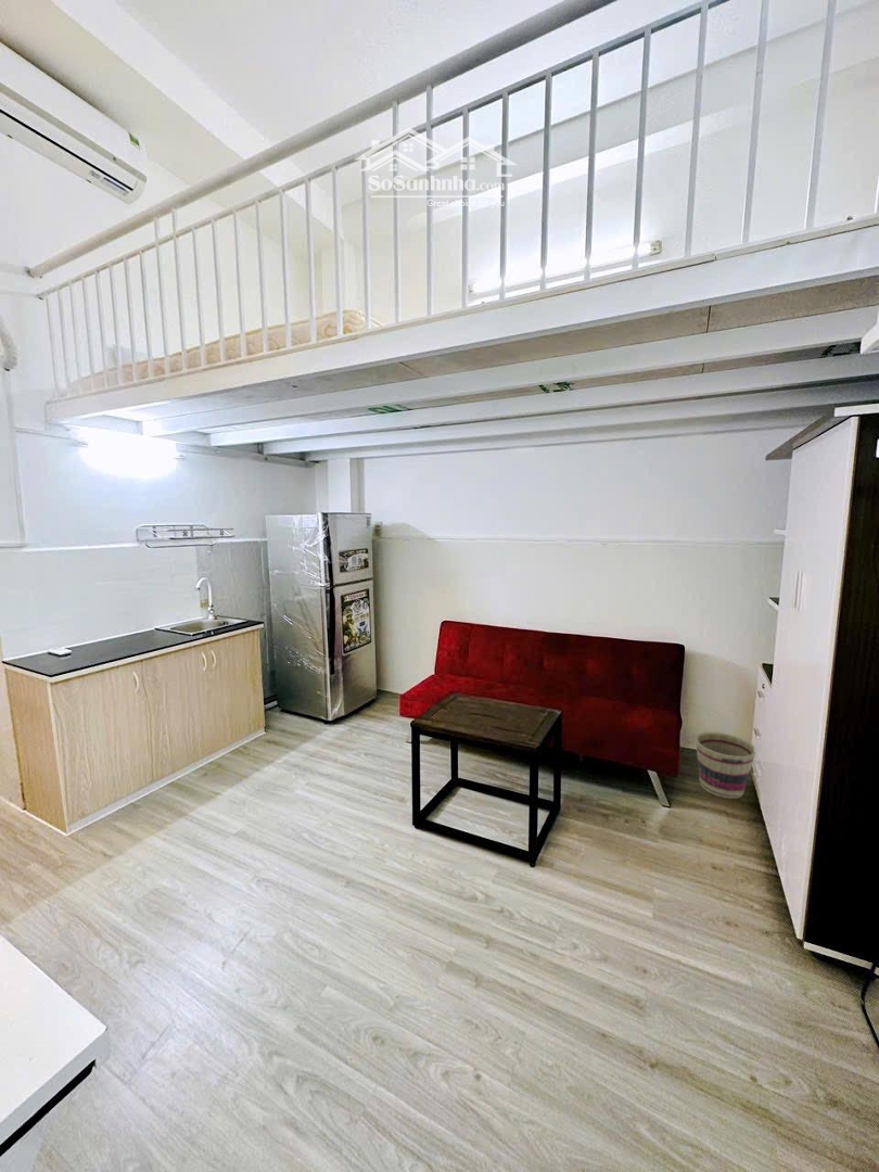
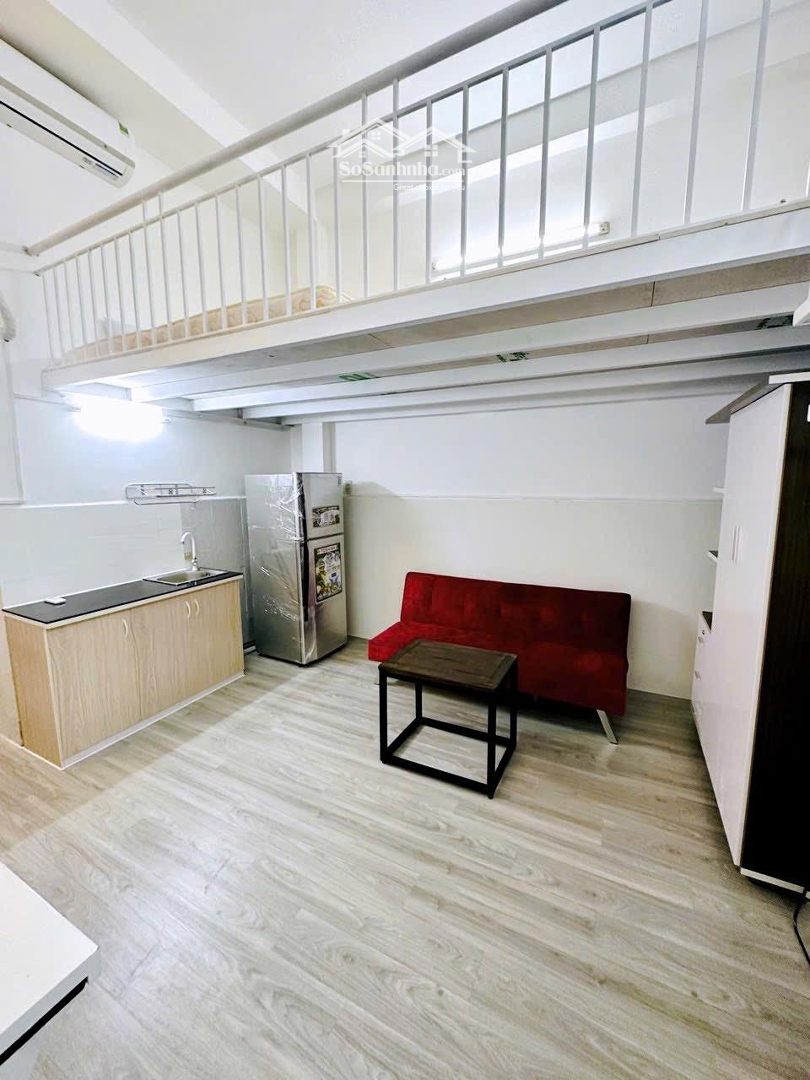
- basket (723, 765)
